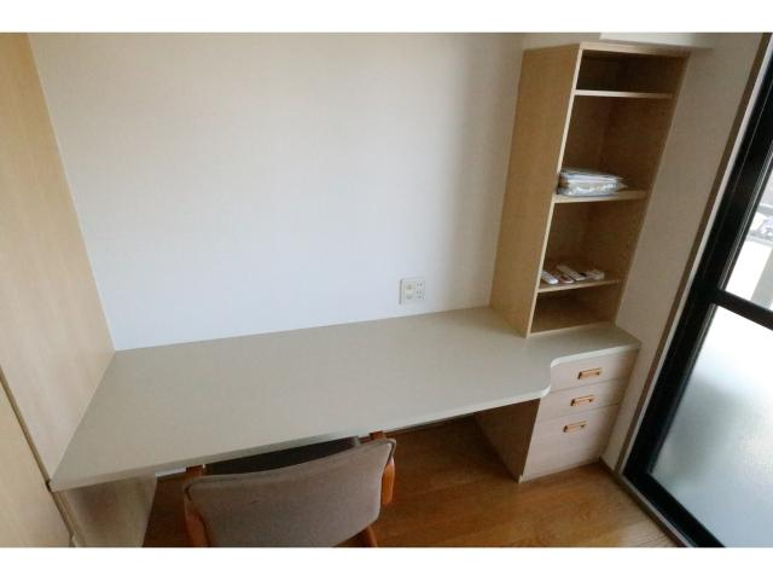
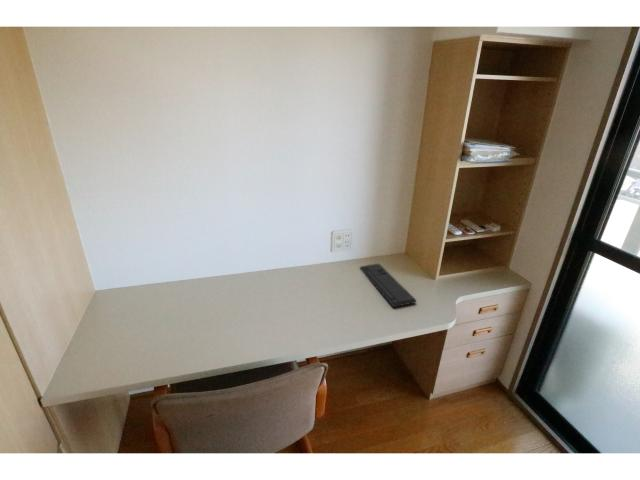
+ keyboard (385, 282)
